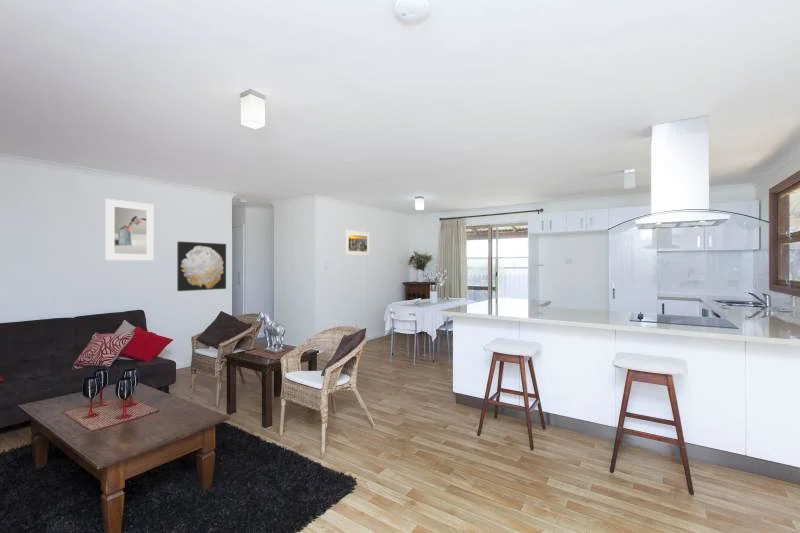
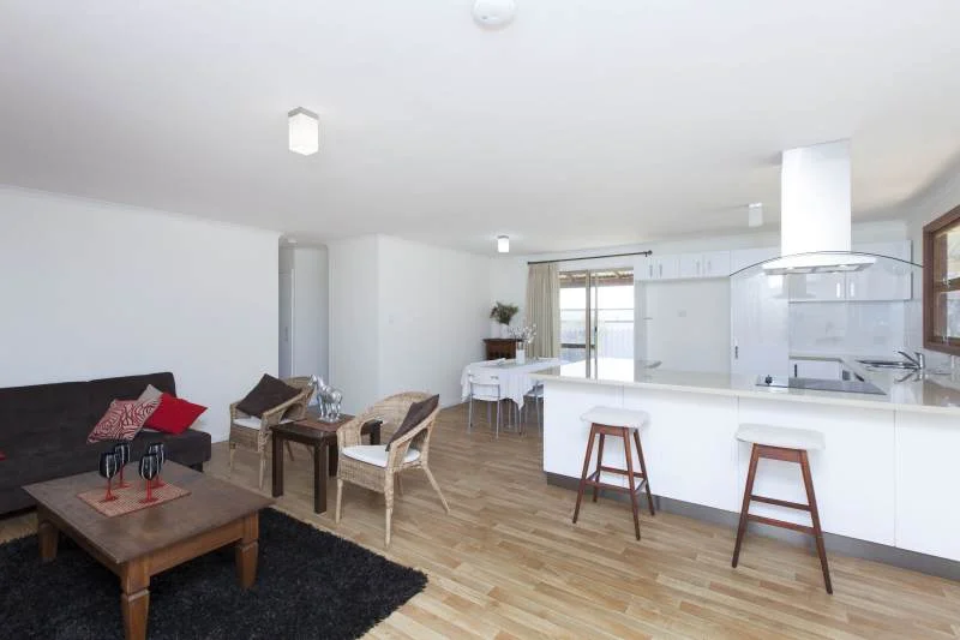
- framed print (130, 231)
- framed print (357, 243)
- wall art (202, 266)
